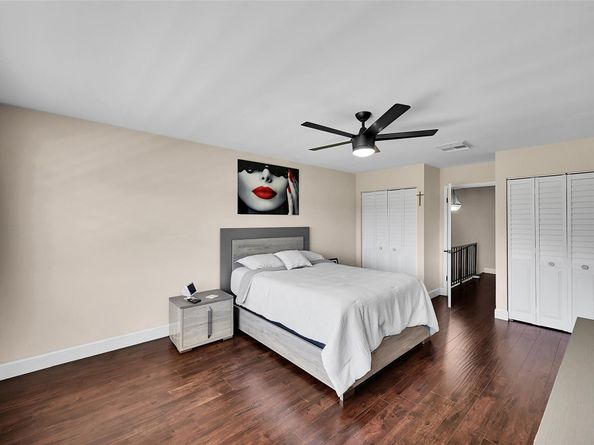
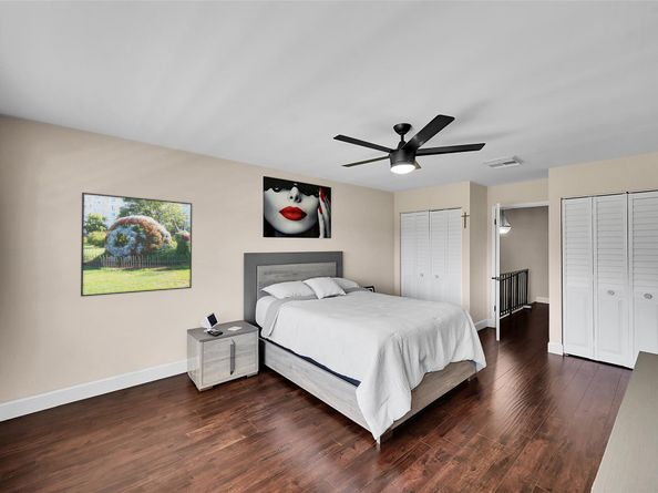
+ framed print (142, 245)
